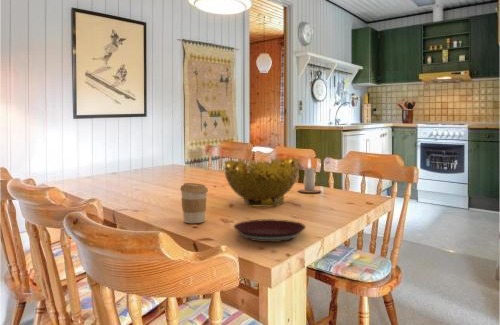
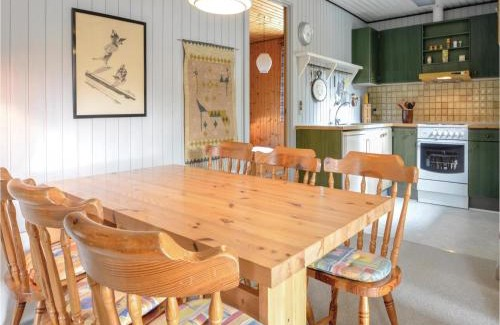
- coffee cup (194, 202)
- decorative bowl (261, 180)
- plate (269, 230)
- candle (309, 174)
